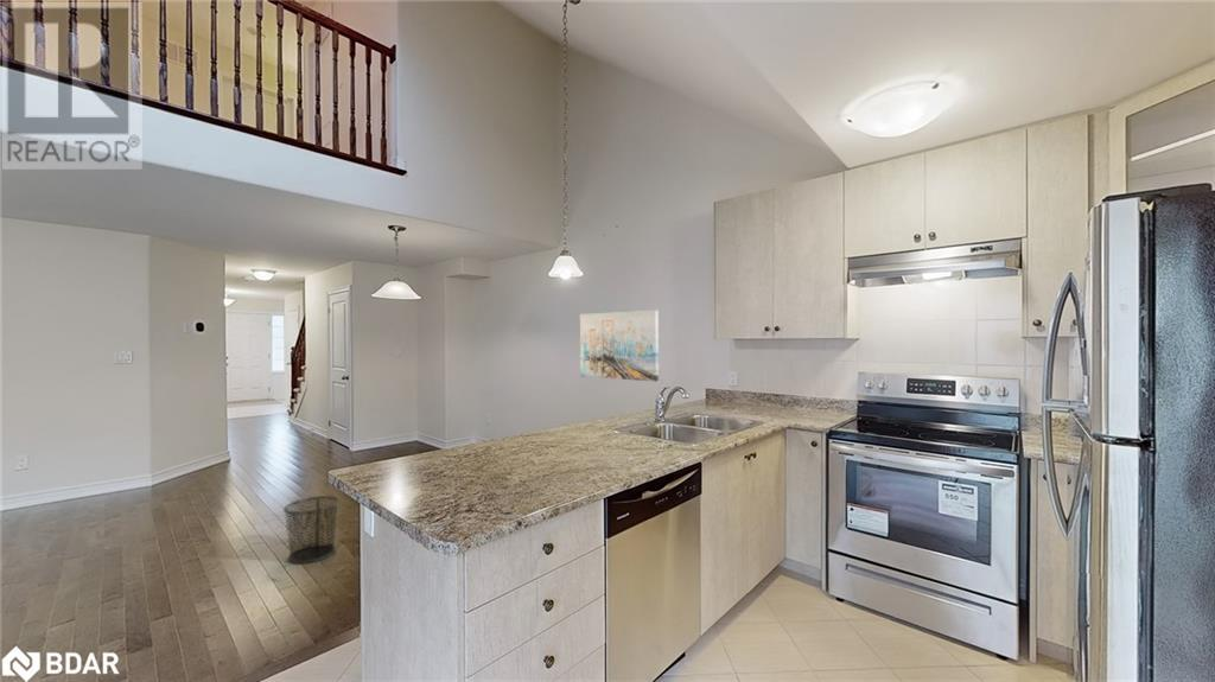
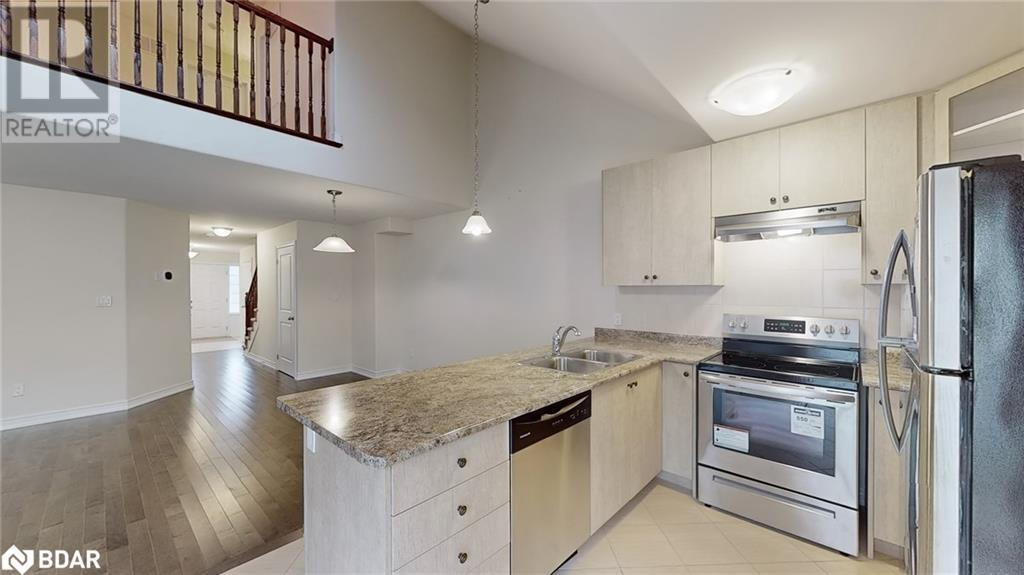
- waste bin (312, 528)
- wall art (616, 345)
